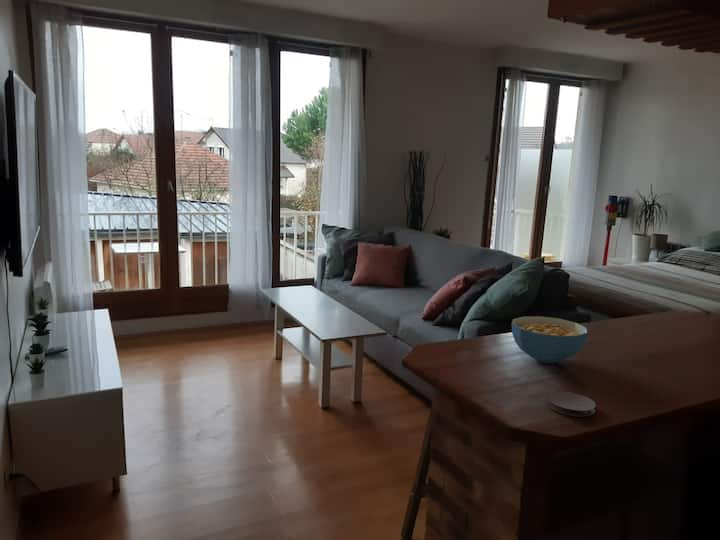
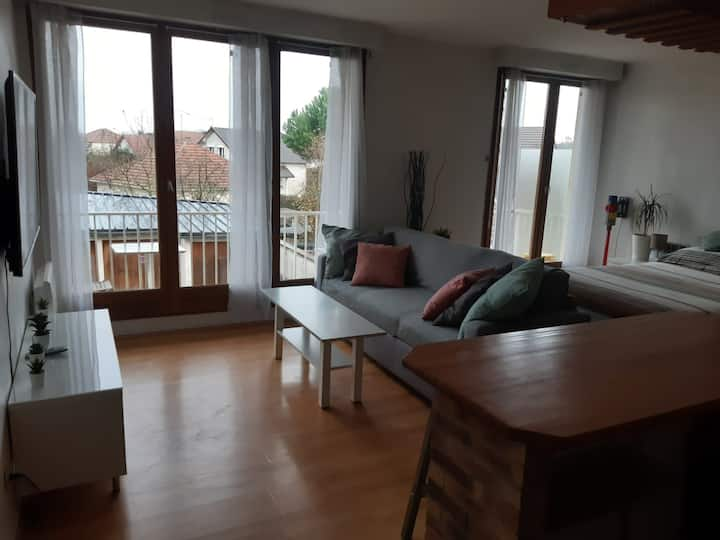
- cereal bowl (547, 342)
- coaster (570, 403)
